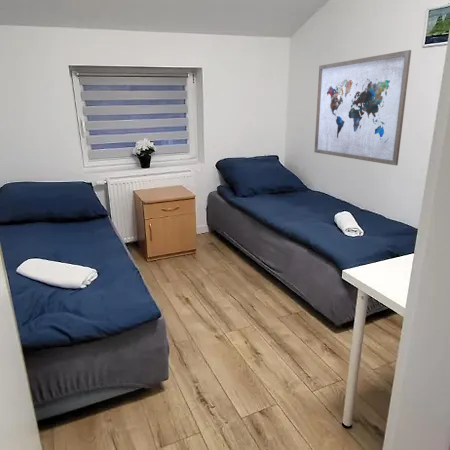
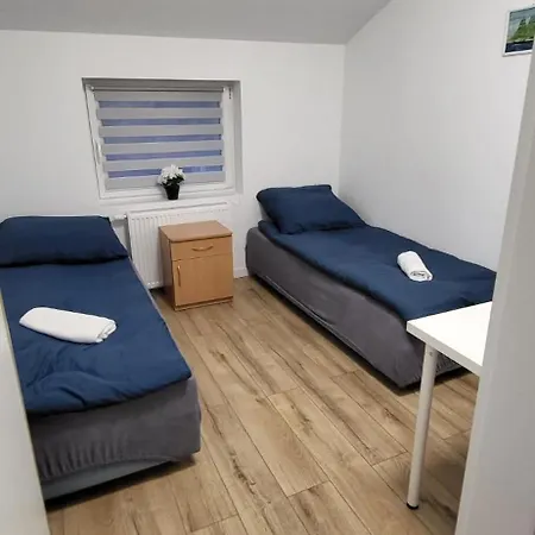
- wall art (354, 110)
